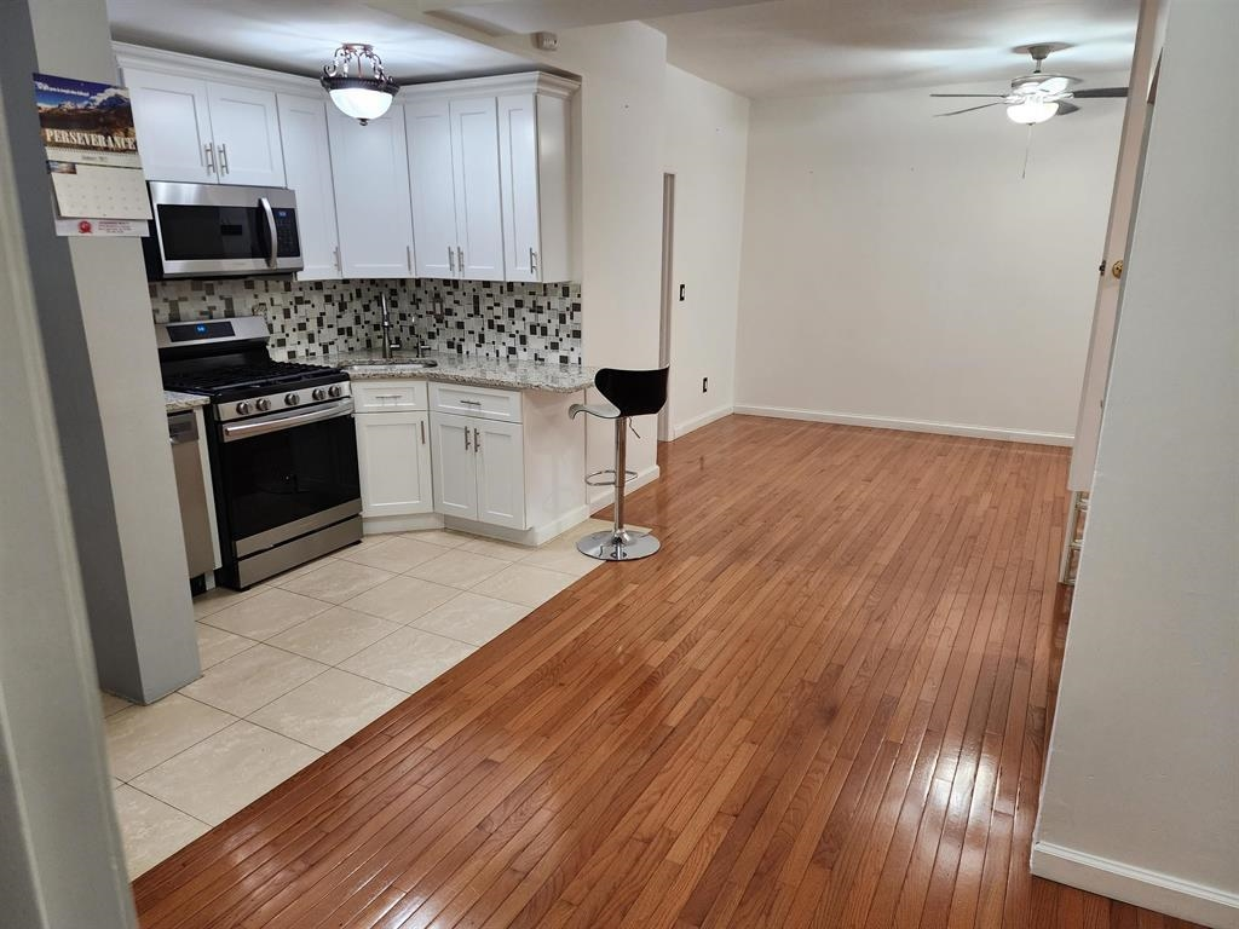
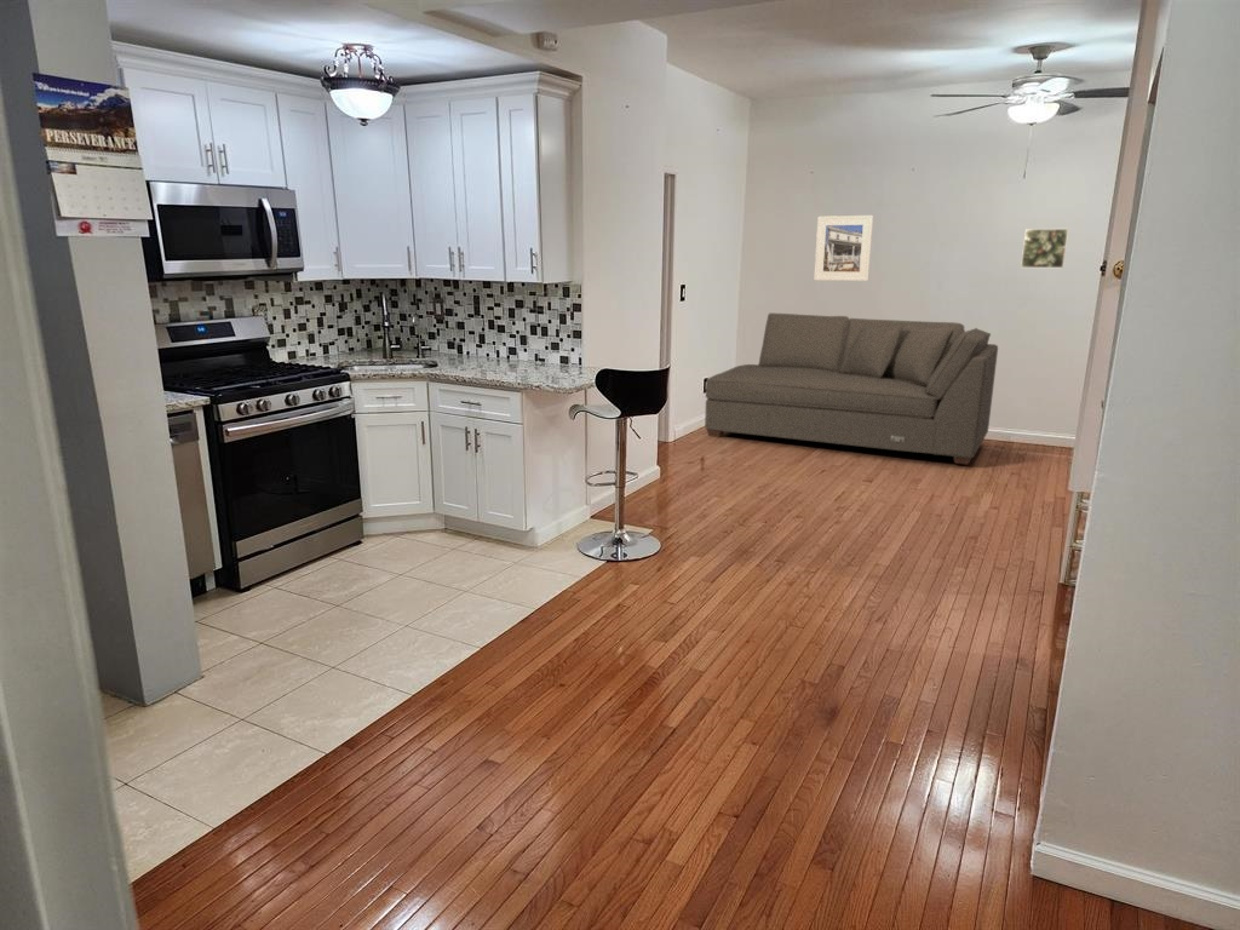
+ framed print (843, 248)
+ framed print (1044, 248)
+ sofa (846, 379)
